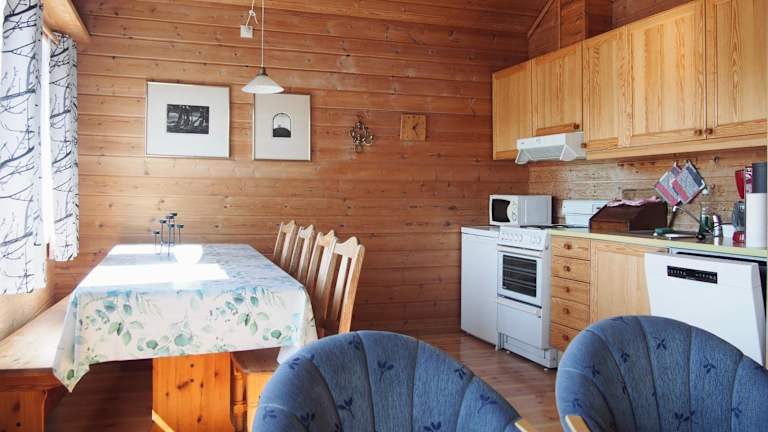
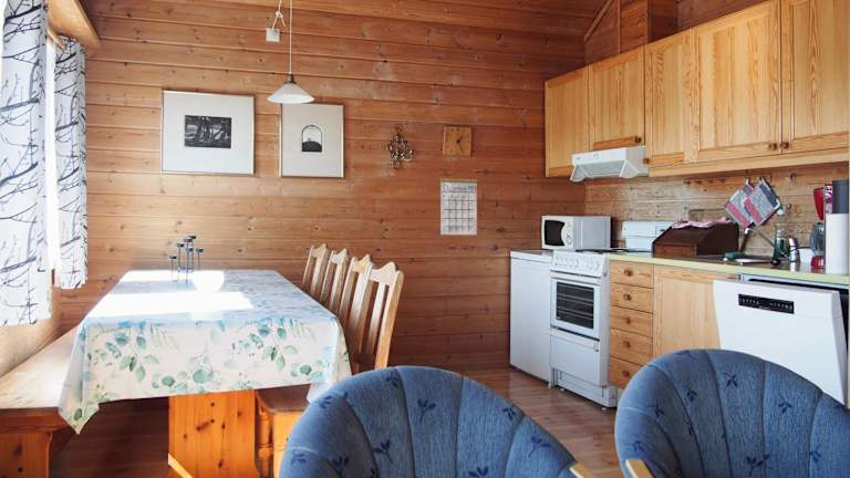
+ calendar (458, 200)
